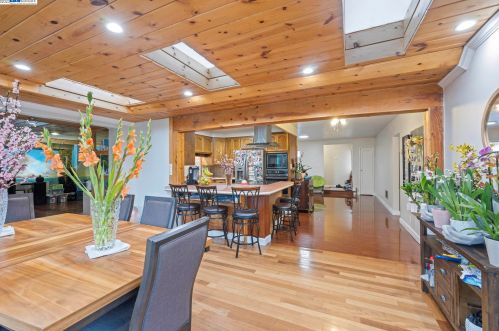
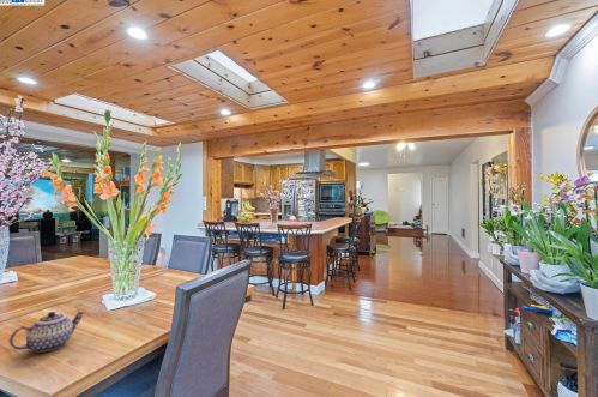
+ teapot (50, 329)
